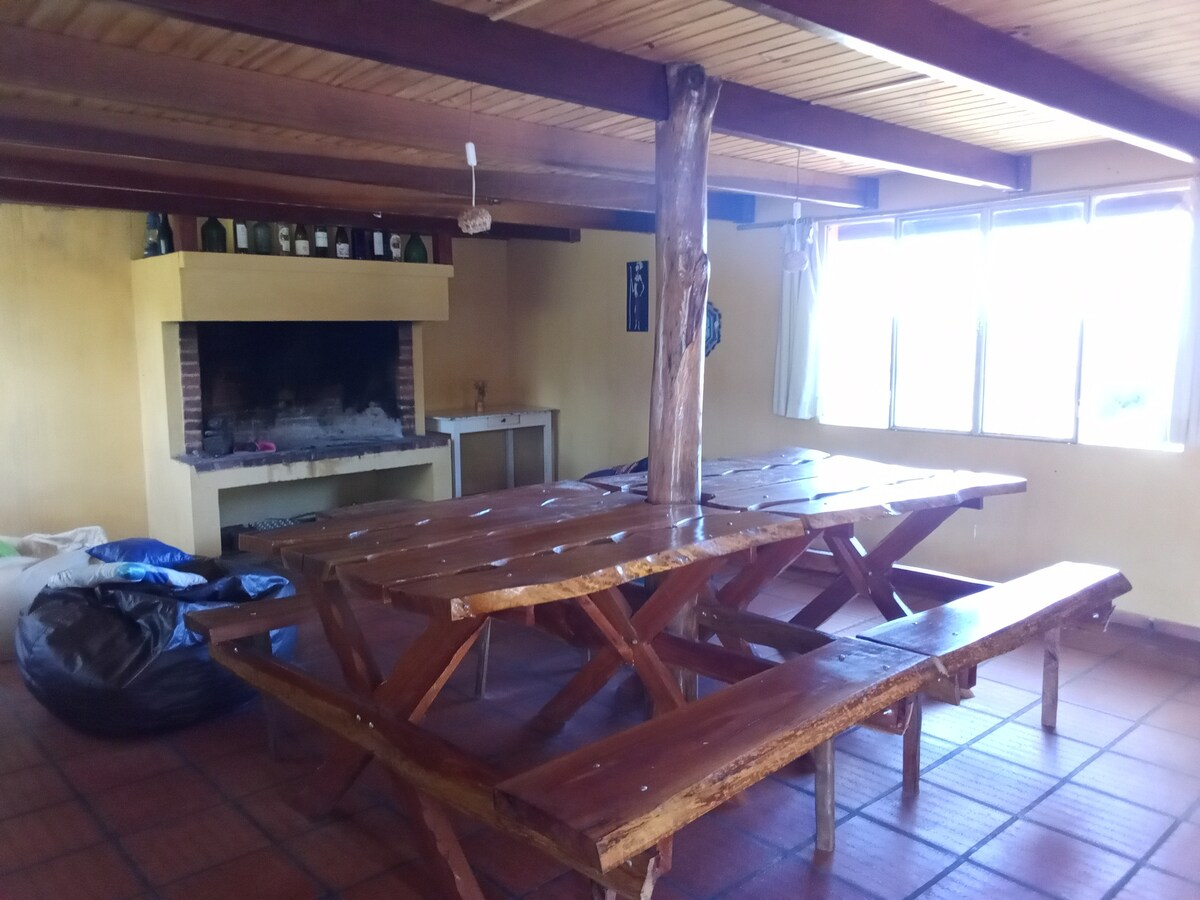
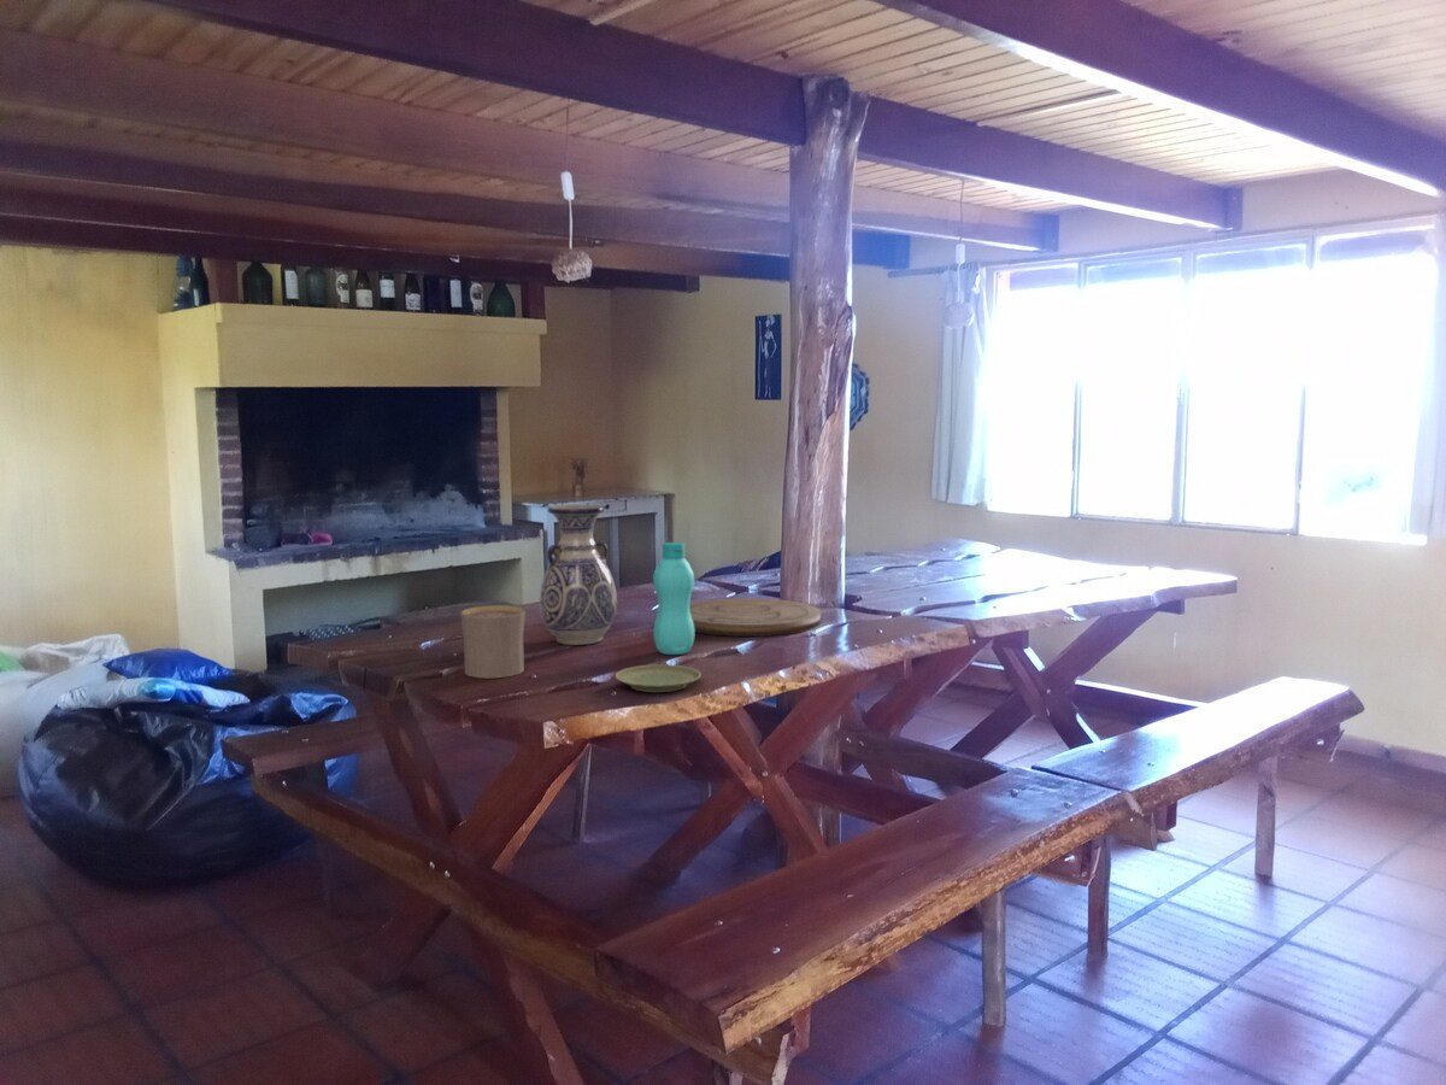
+ plate (658, 679)
+ cup (493, 640)
+ bottle (674, 598)
+ vase (577, 574)
+ cutting board (747, 616)
